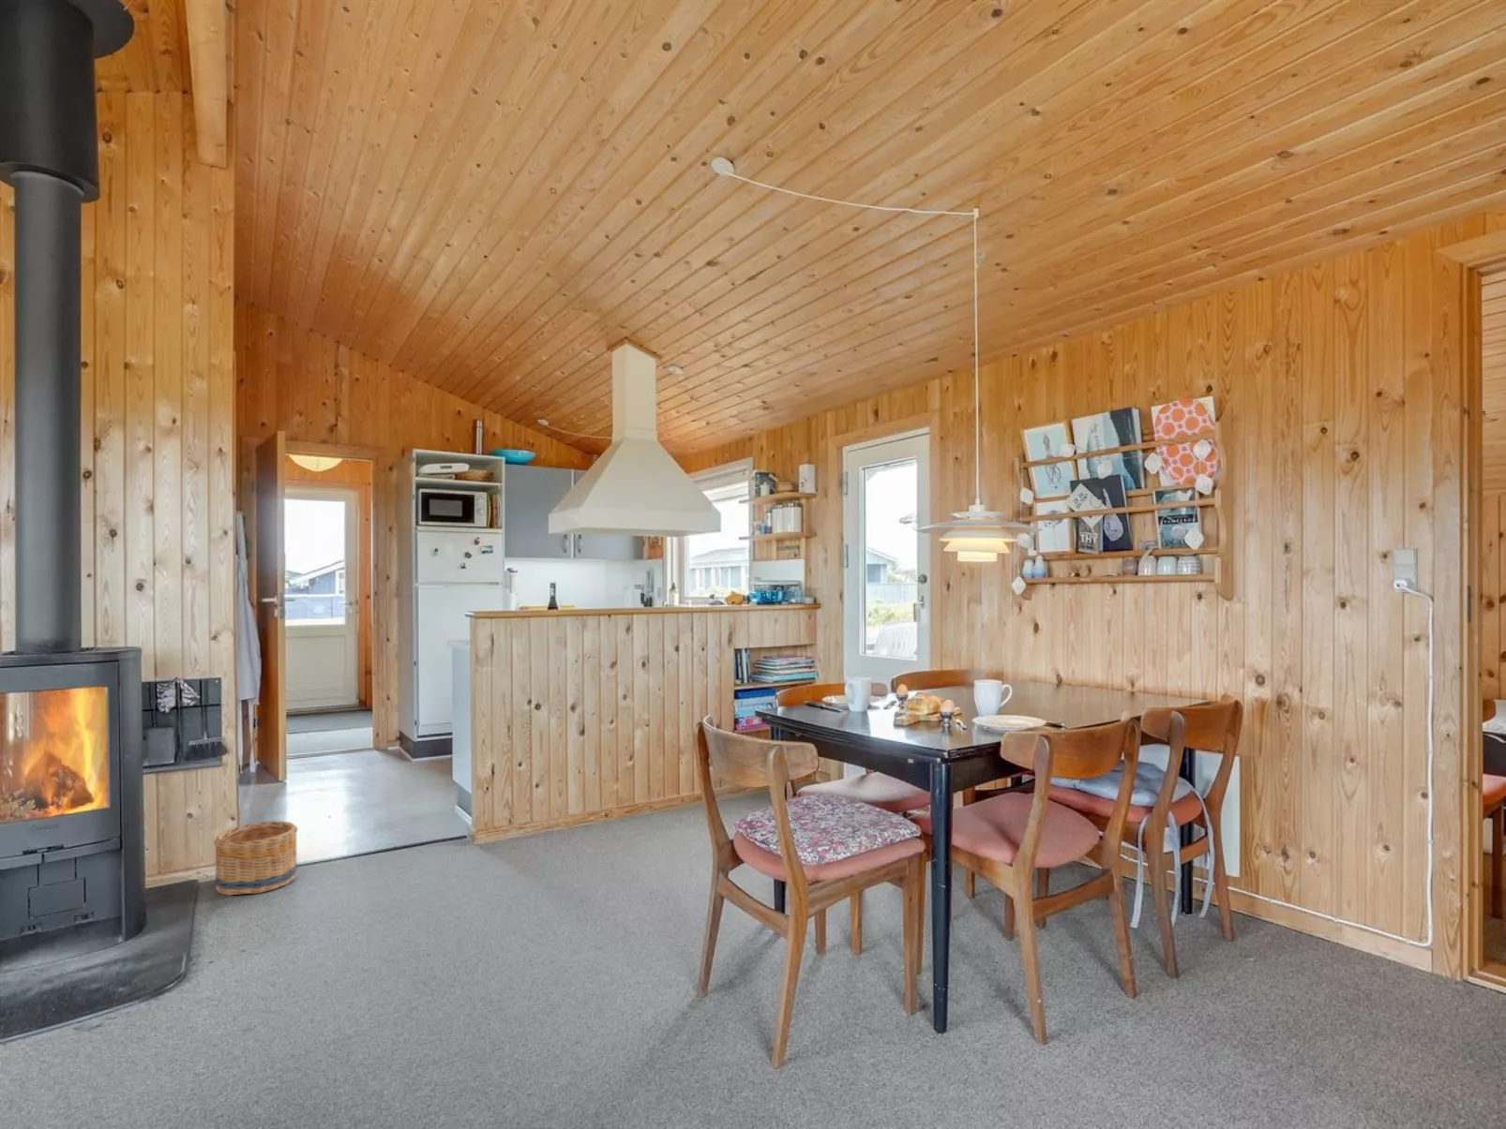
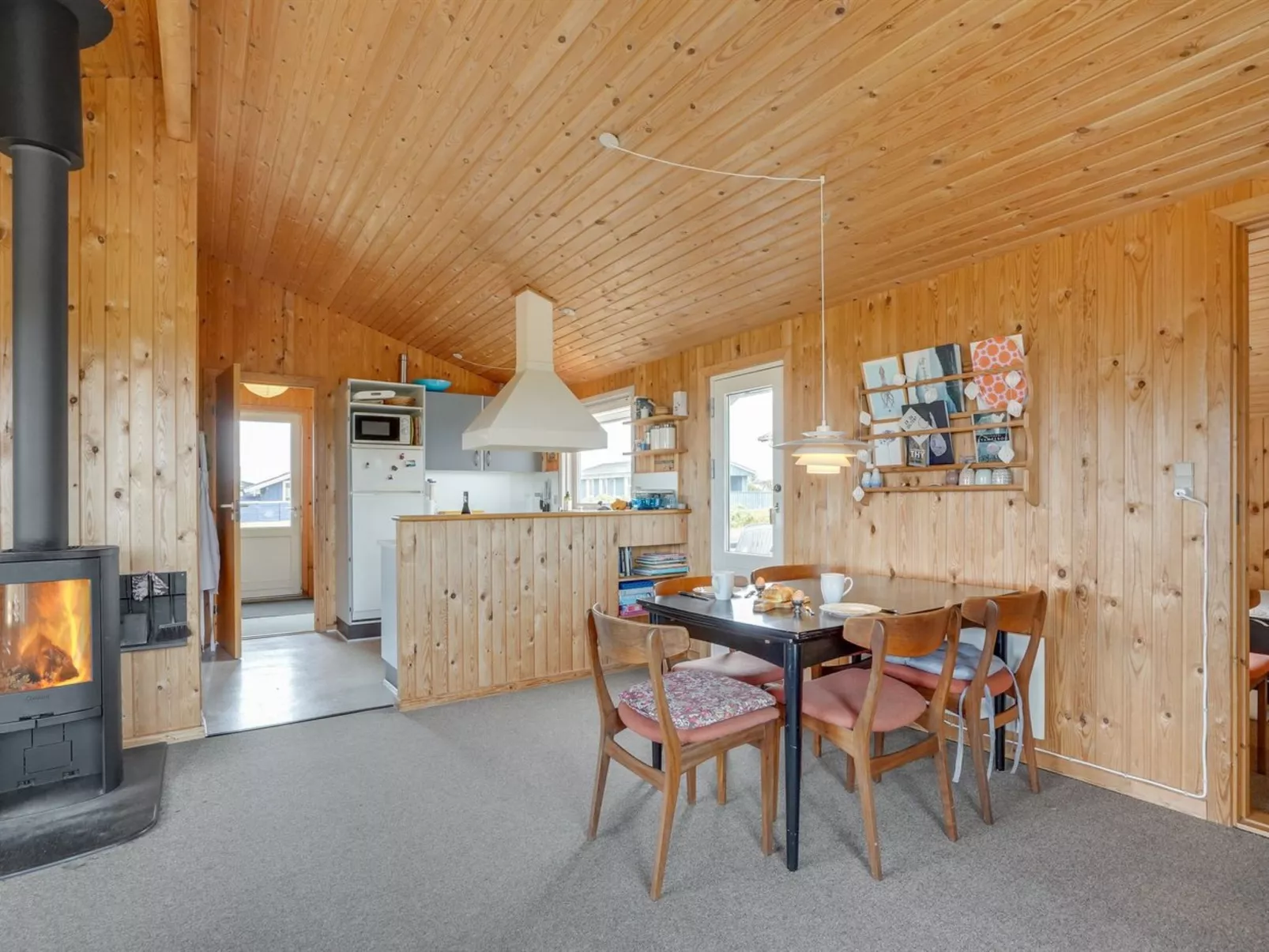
- basket (258, 856)
